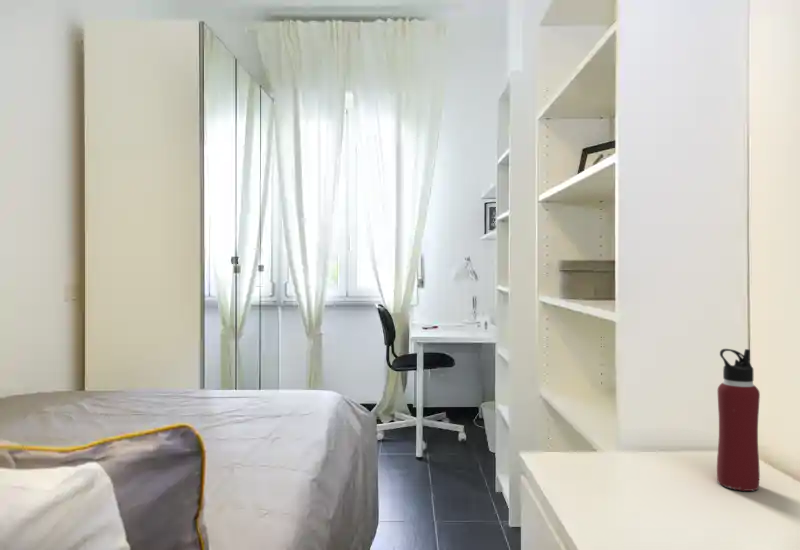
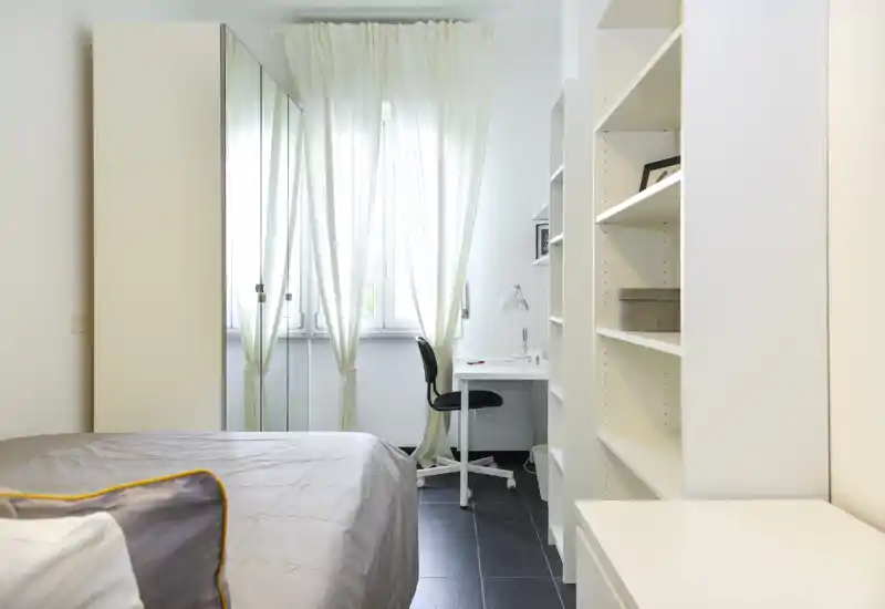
- water bottle (737, 416)
